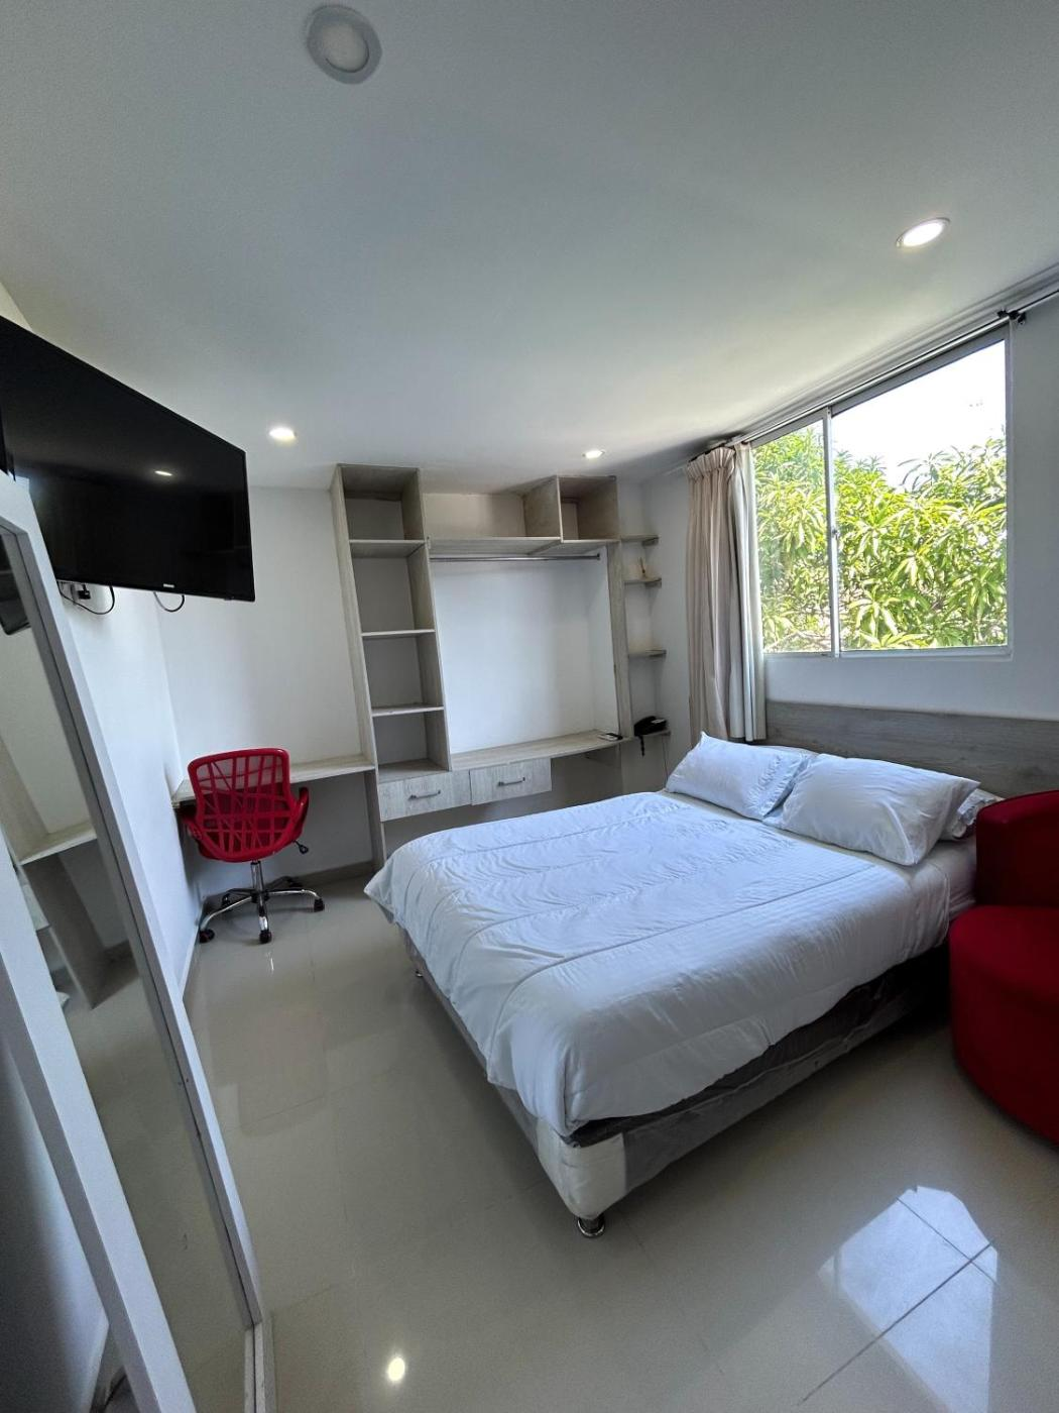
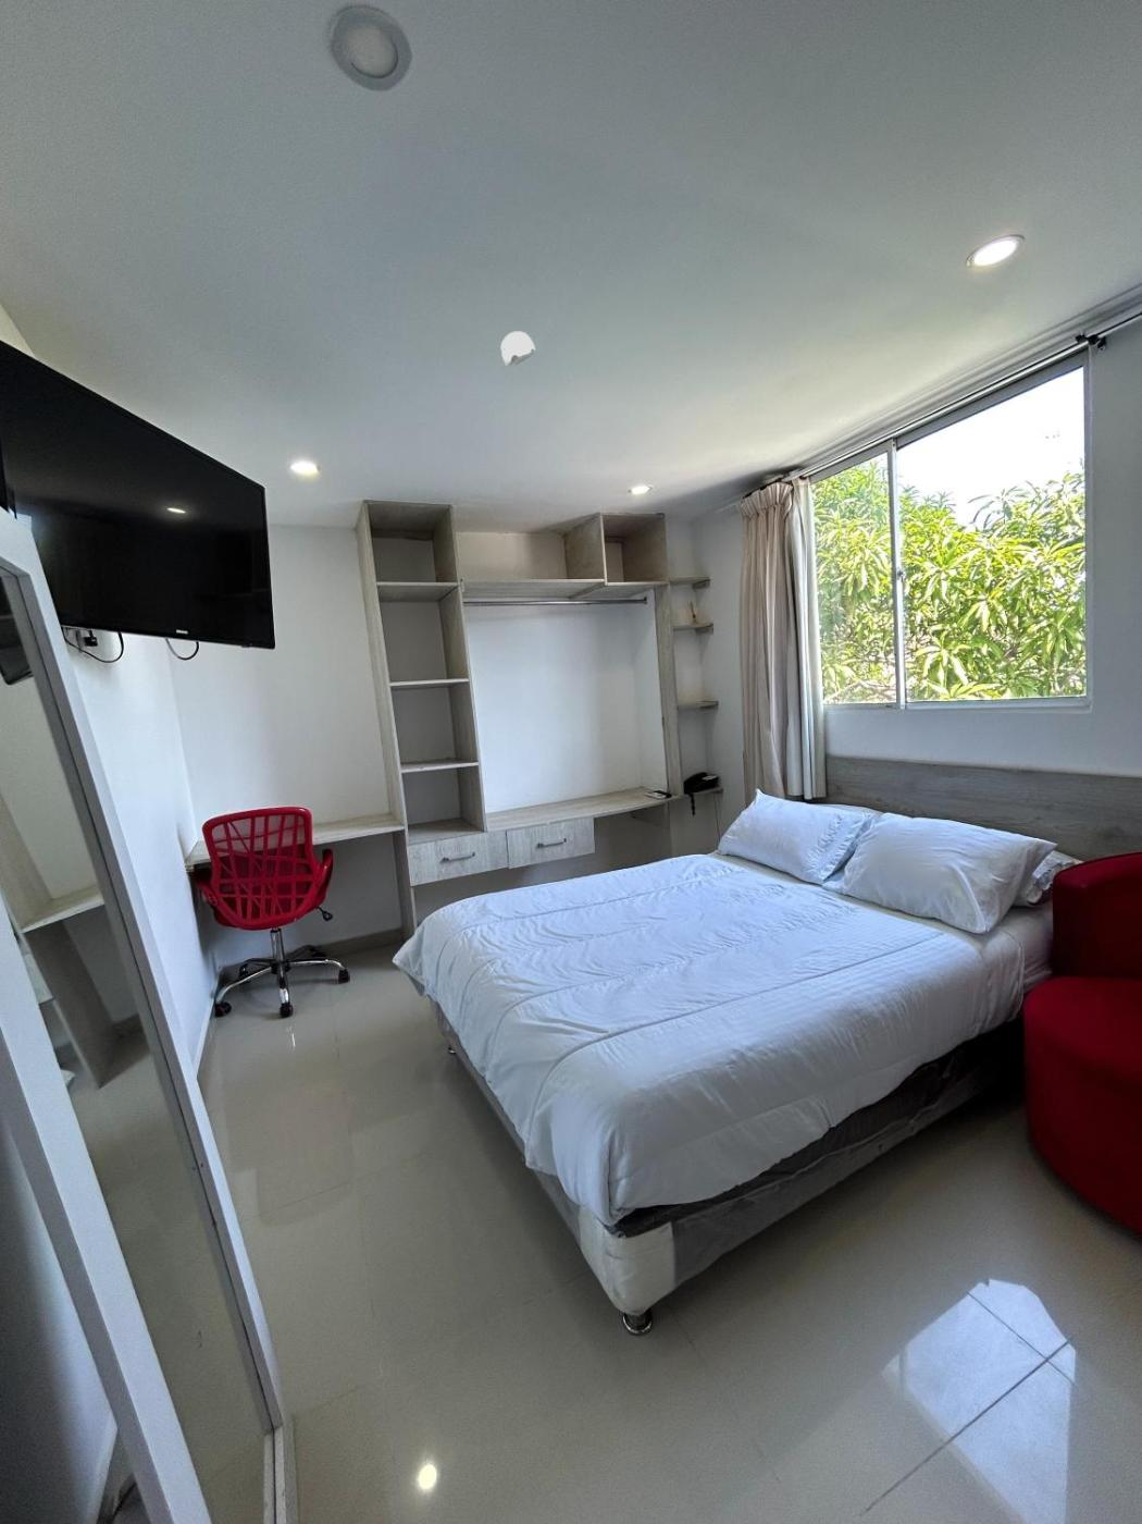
+ smoke detector (518, 350)
